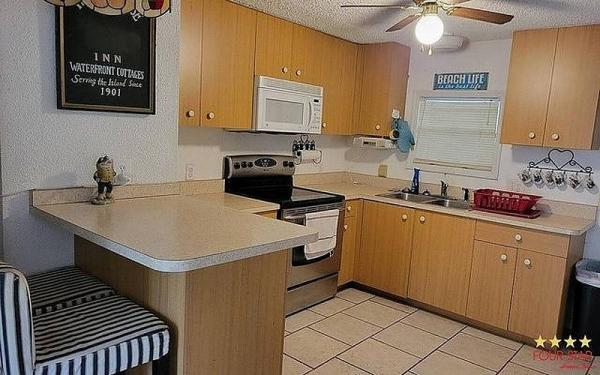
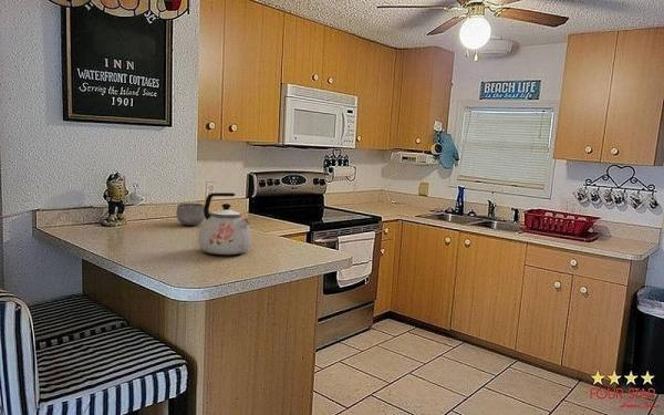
+ kettle (226, 222)
+ bowl (190, 214)
